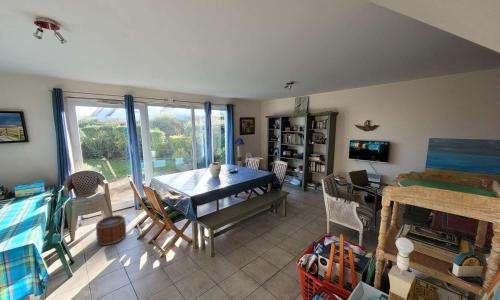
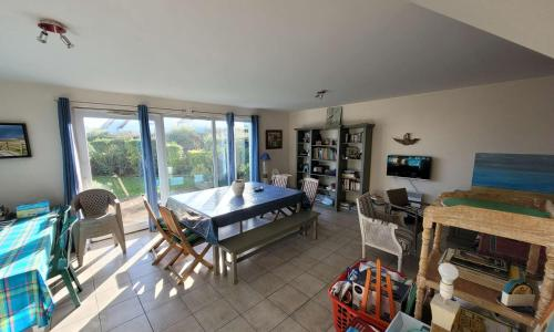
- bucket (111, 229)
